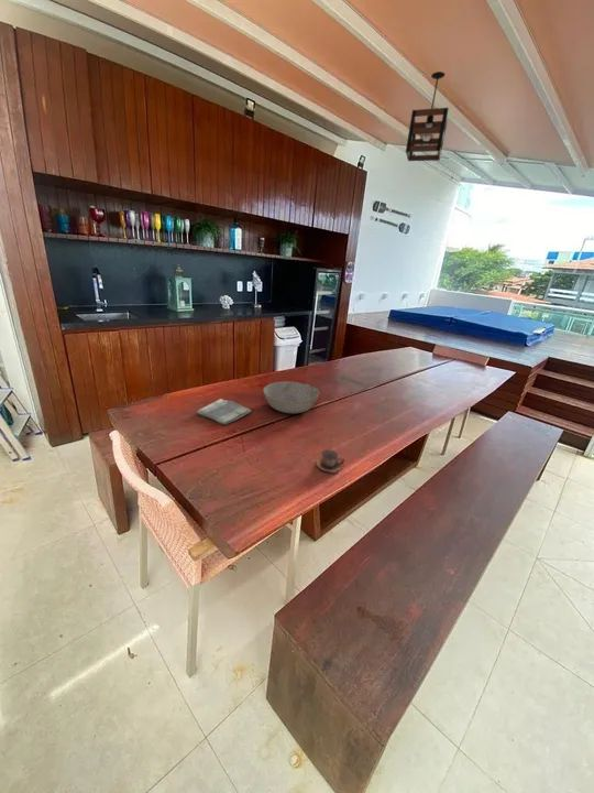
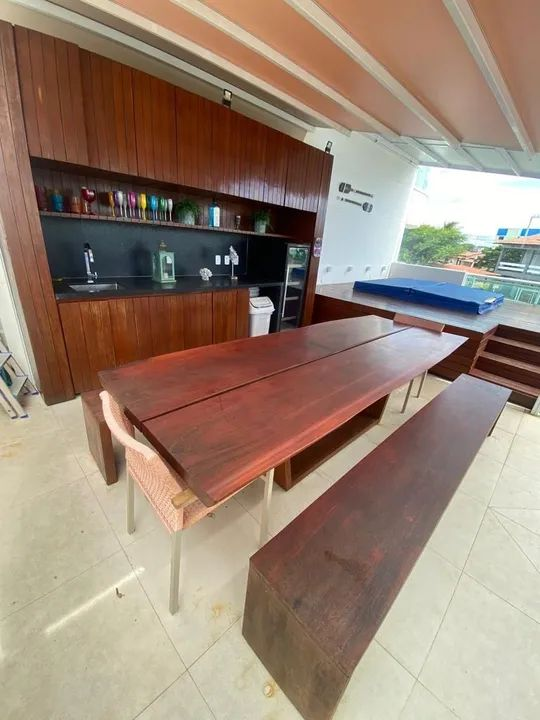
- dish towel (224, 410)
- bowl (290, 398)
- pendant light (430, 117)
- cup (330, 460)
